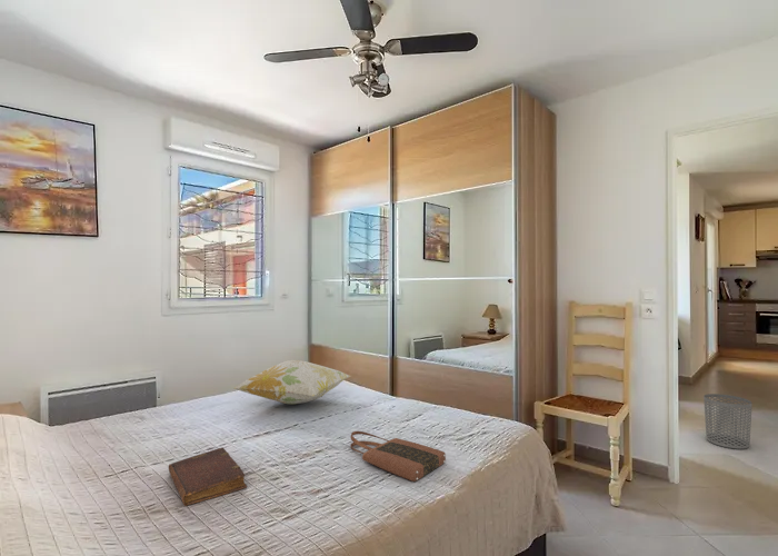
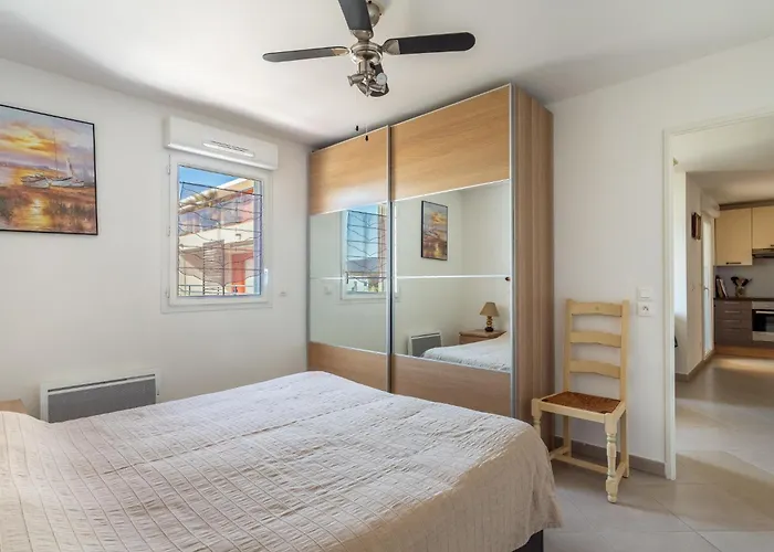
- decorative pillow (296, 381)
- waste bin (727, 420)
- diary (206, 473)
- tote bag (389, 450)
